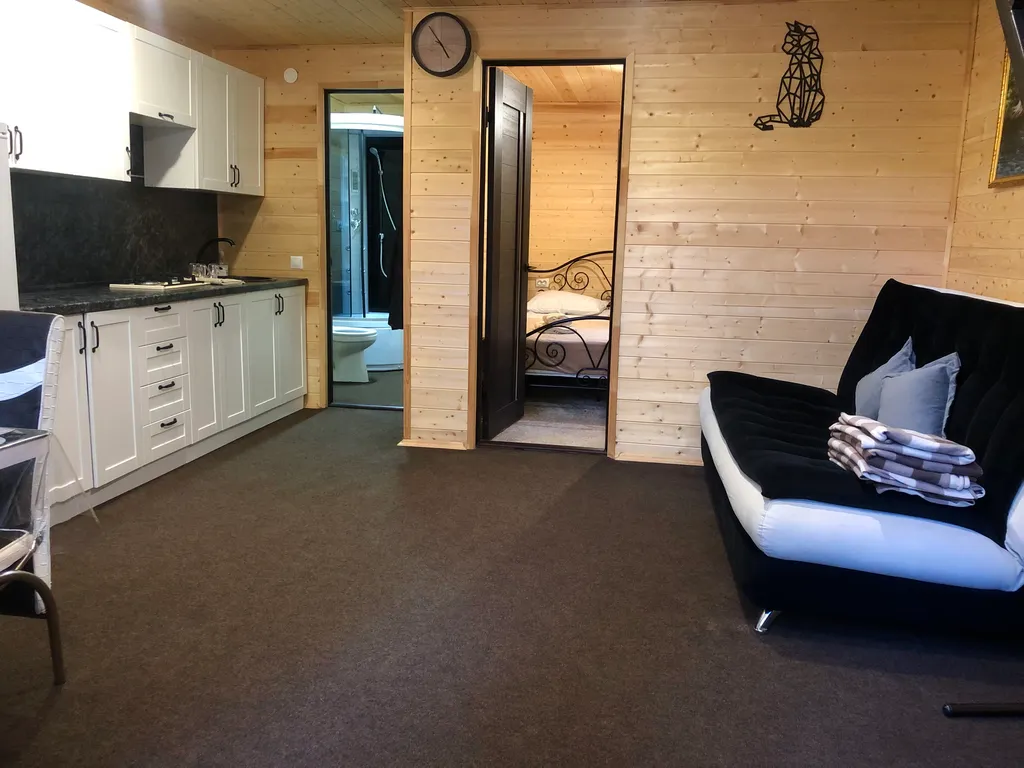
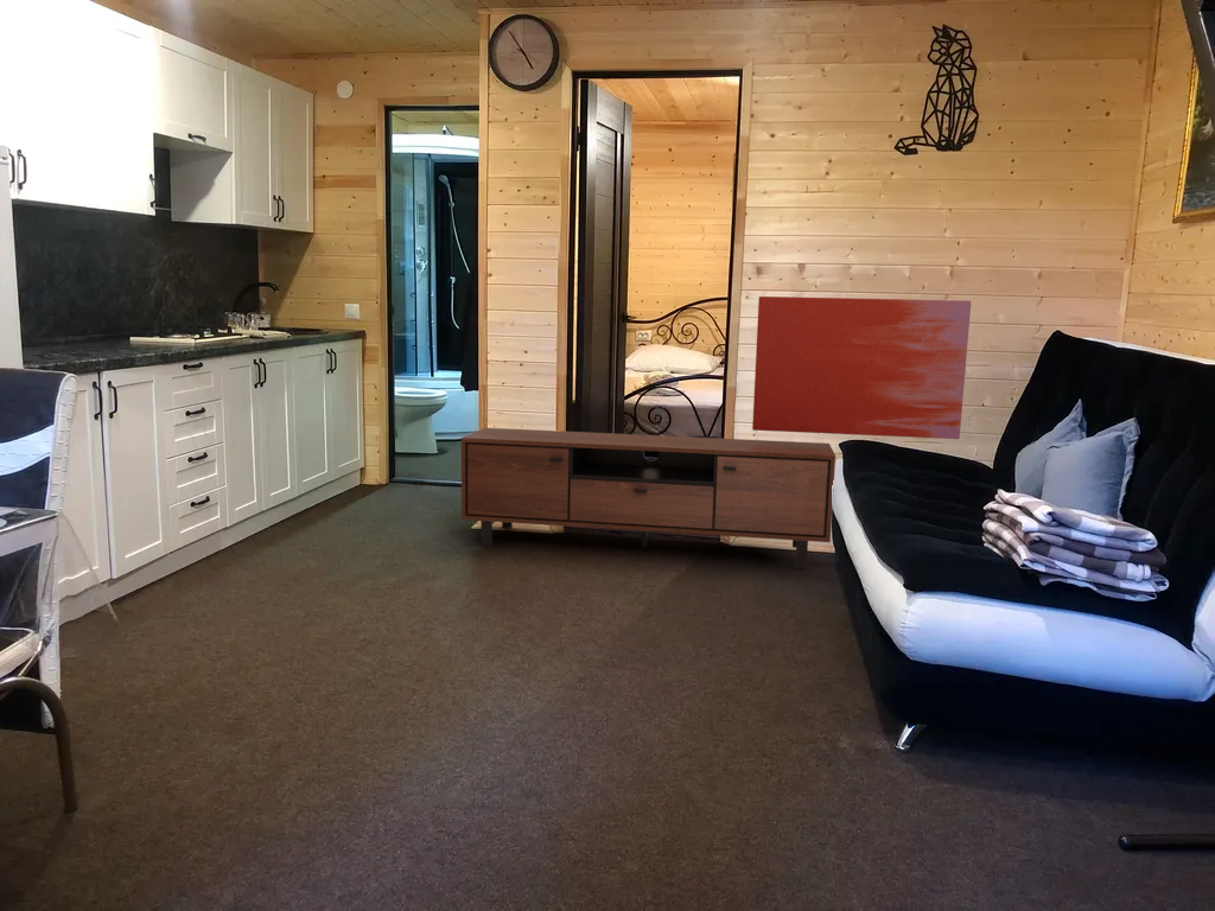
+ wall art (858, 367)
+ cabinet (644, 495)
